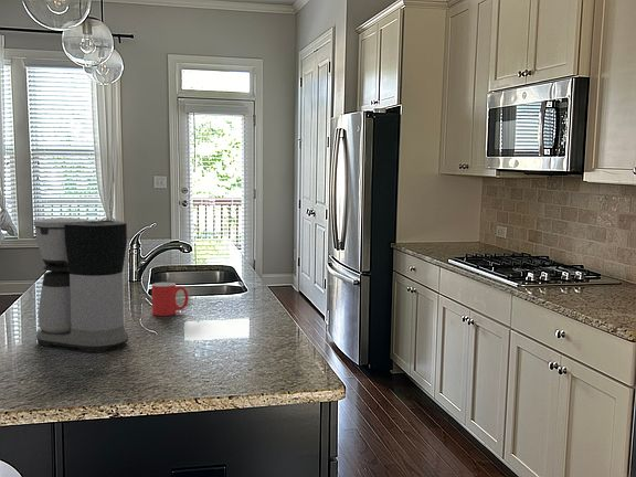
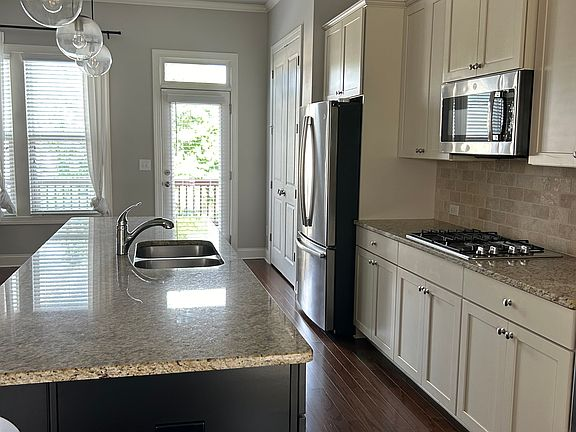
- coffee maker (86, 279)
- mug (170, 298)
